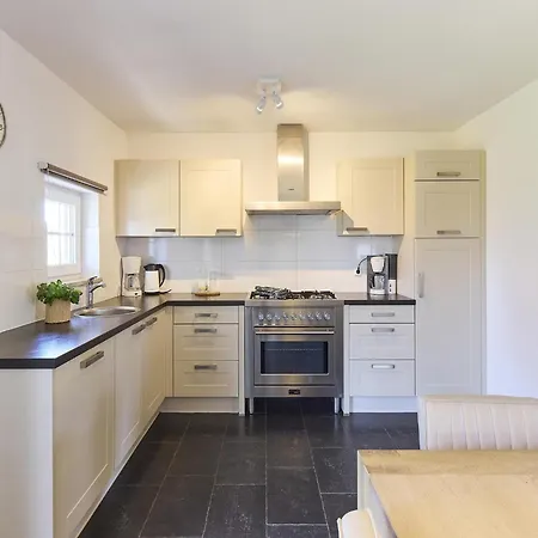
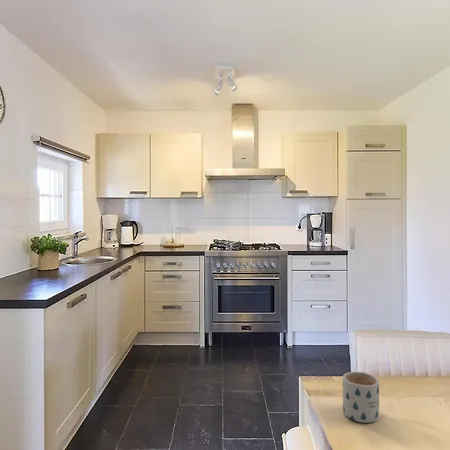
+ mug (364, 394)
